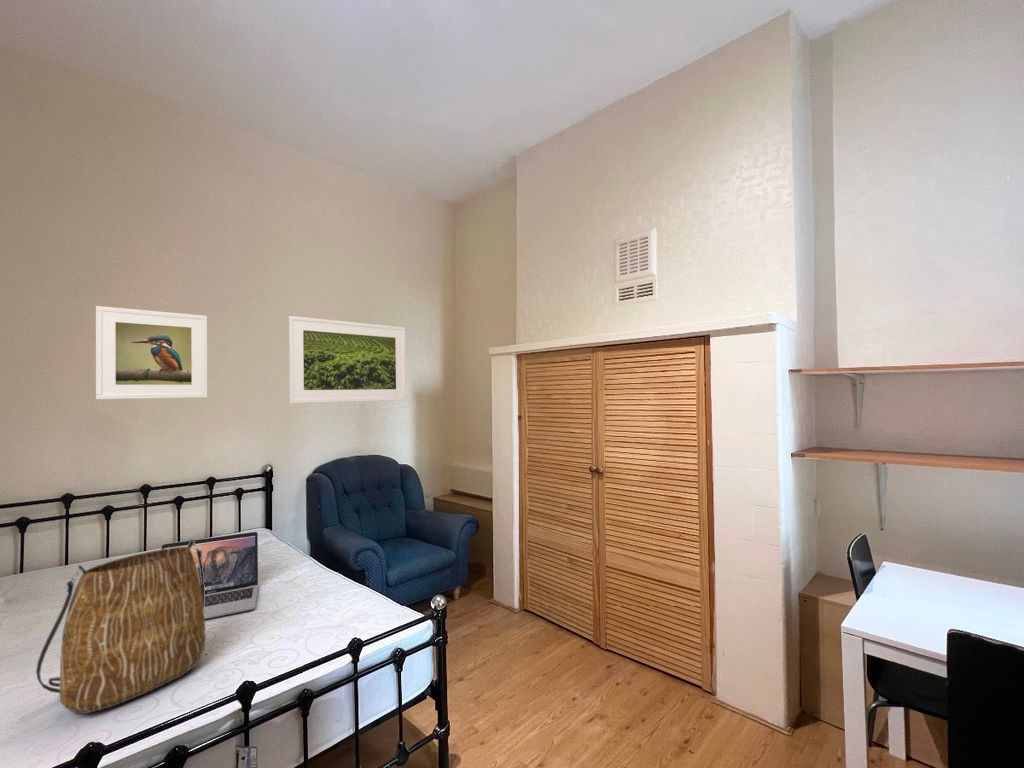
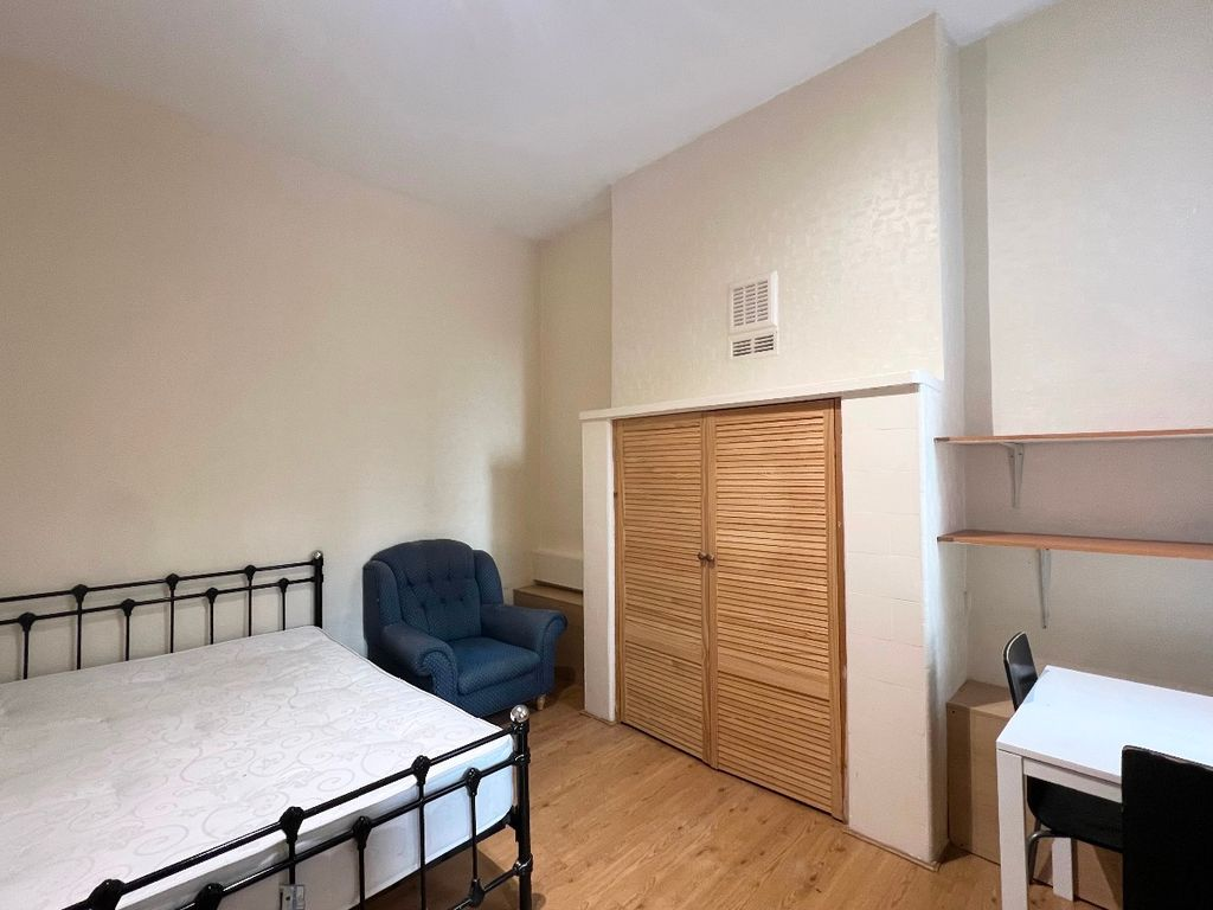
- tote bag (136, 617)
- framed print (352, 361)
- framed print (155, 354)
- laptop (207, 576)
